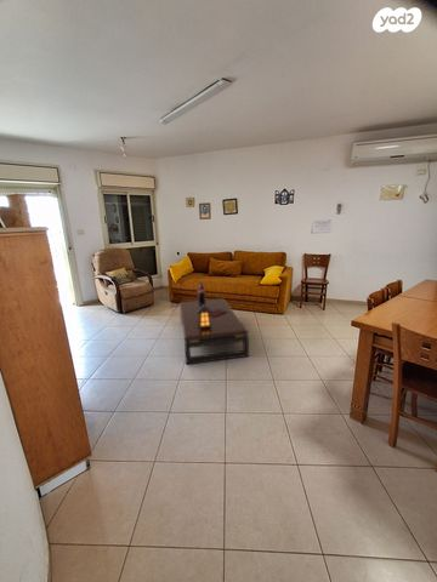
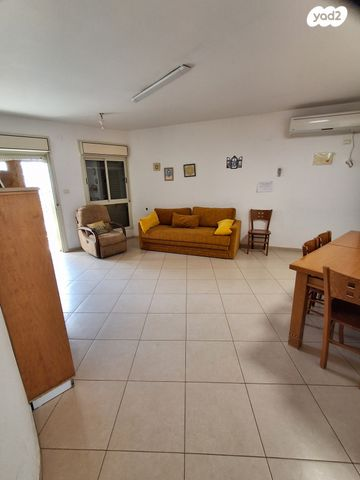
- coffee table (208, 314)
